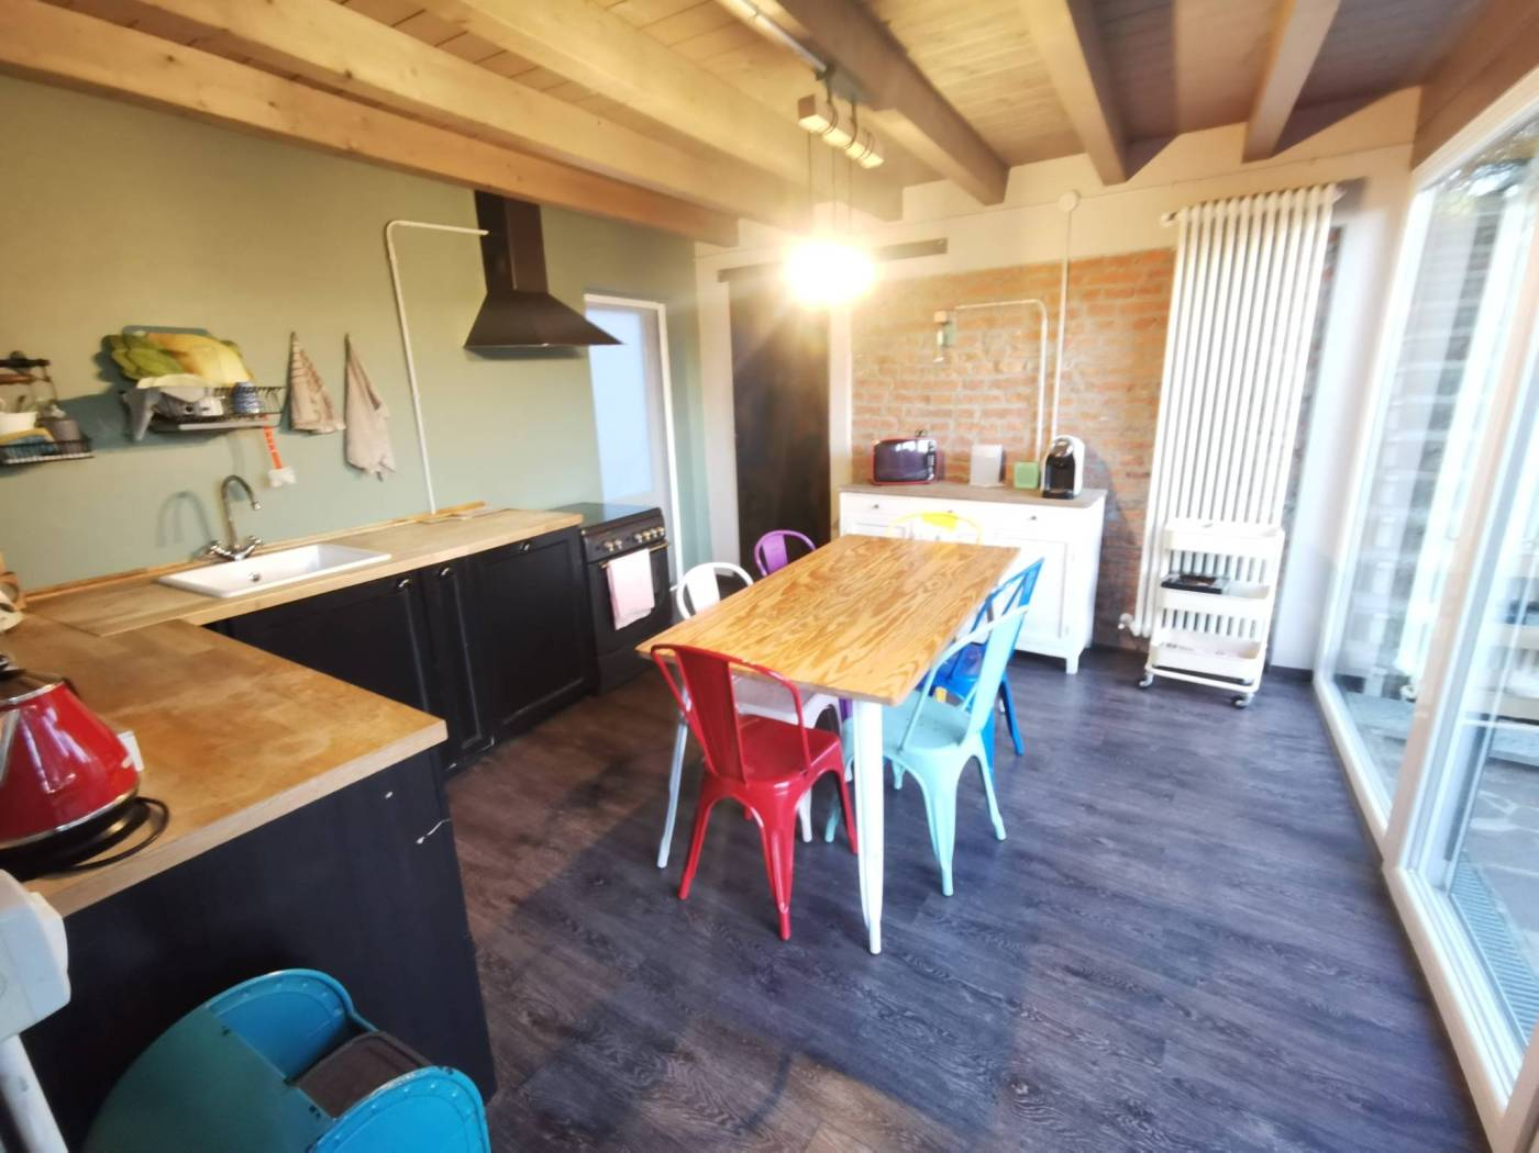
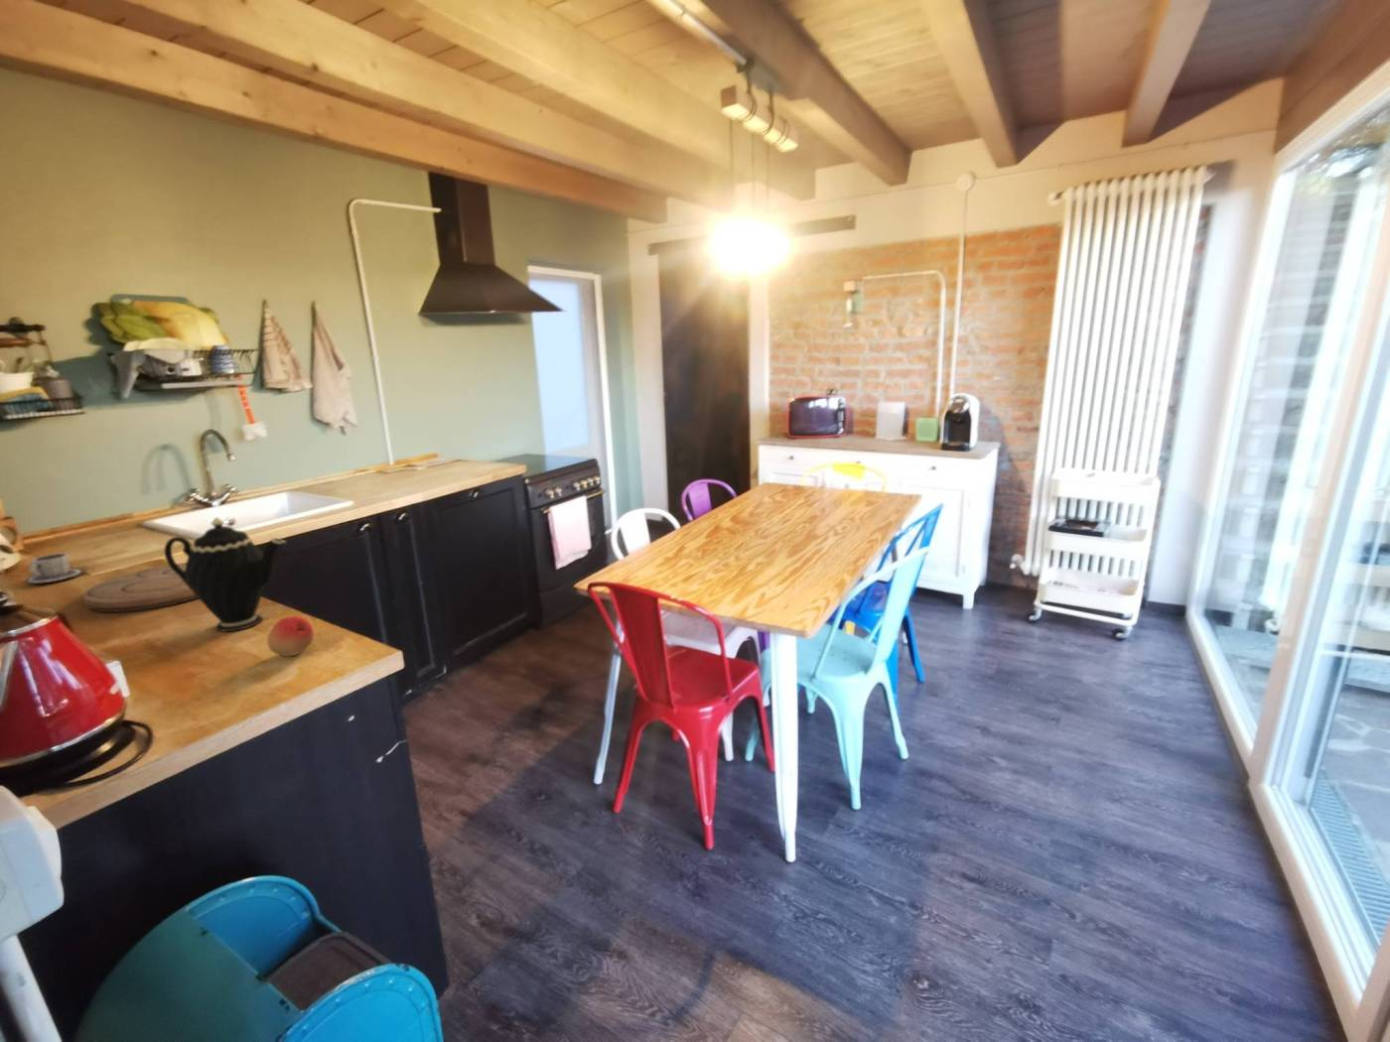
+ teapot (230, 571)
+ cup (53, 568)
+ cutting board (165, 583)
+ fruit (291, 635)
